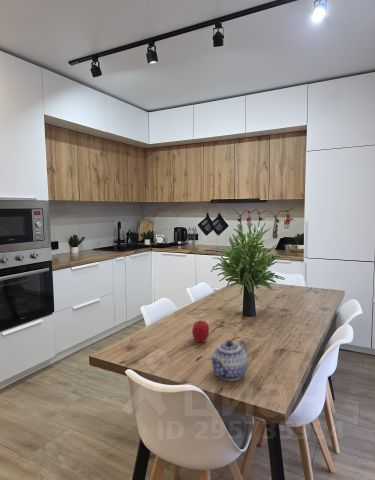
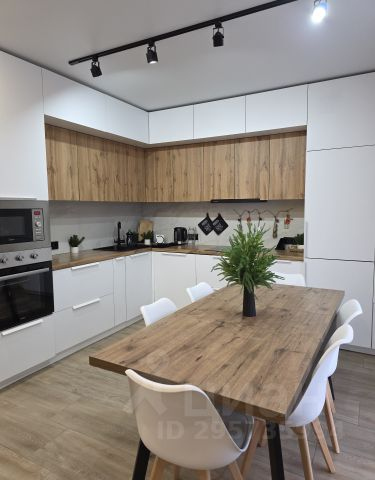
- fruit (200, 330)
- teapot (229, 357)
